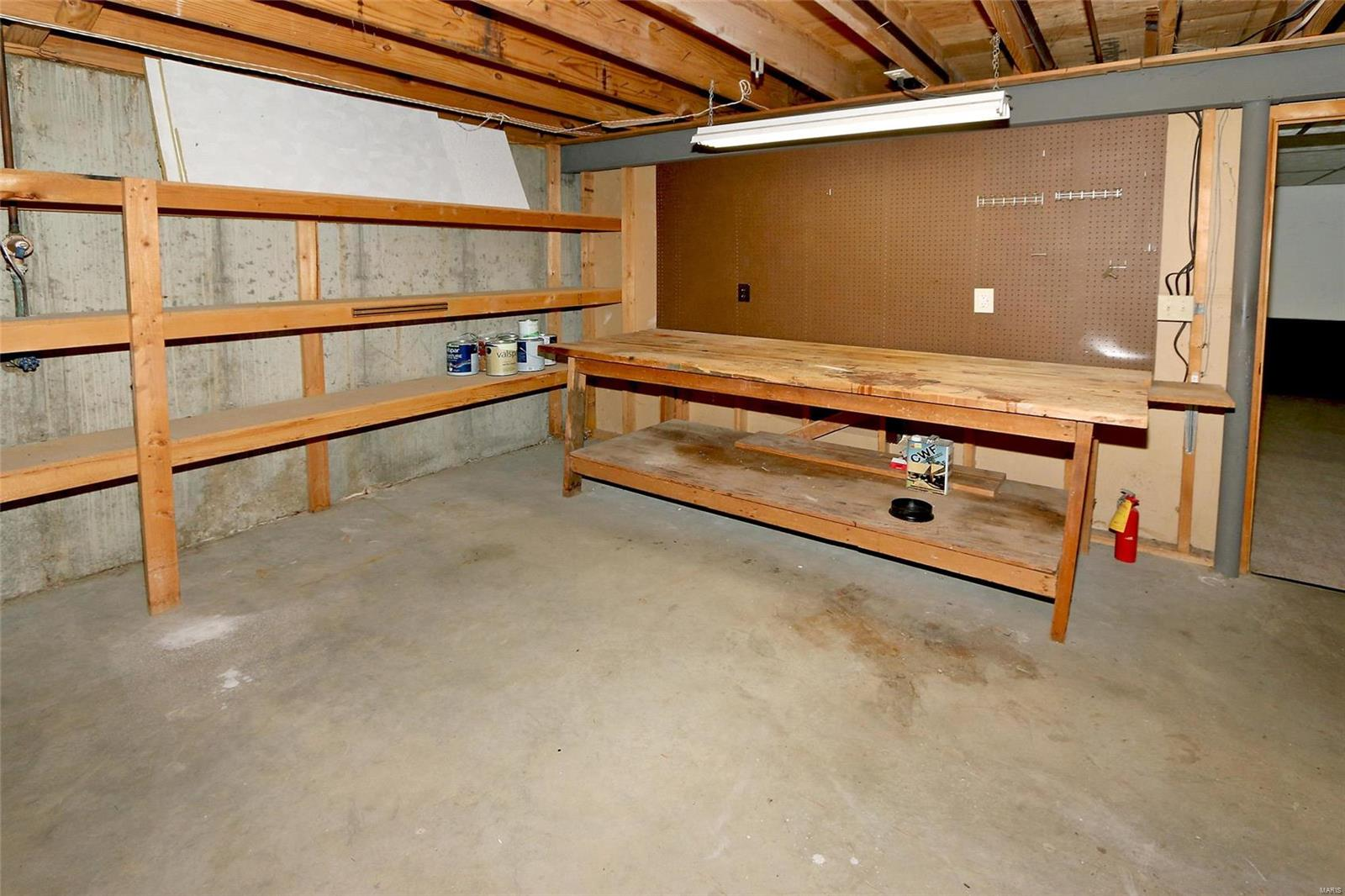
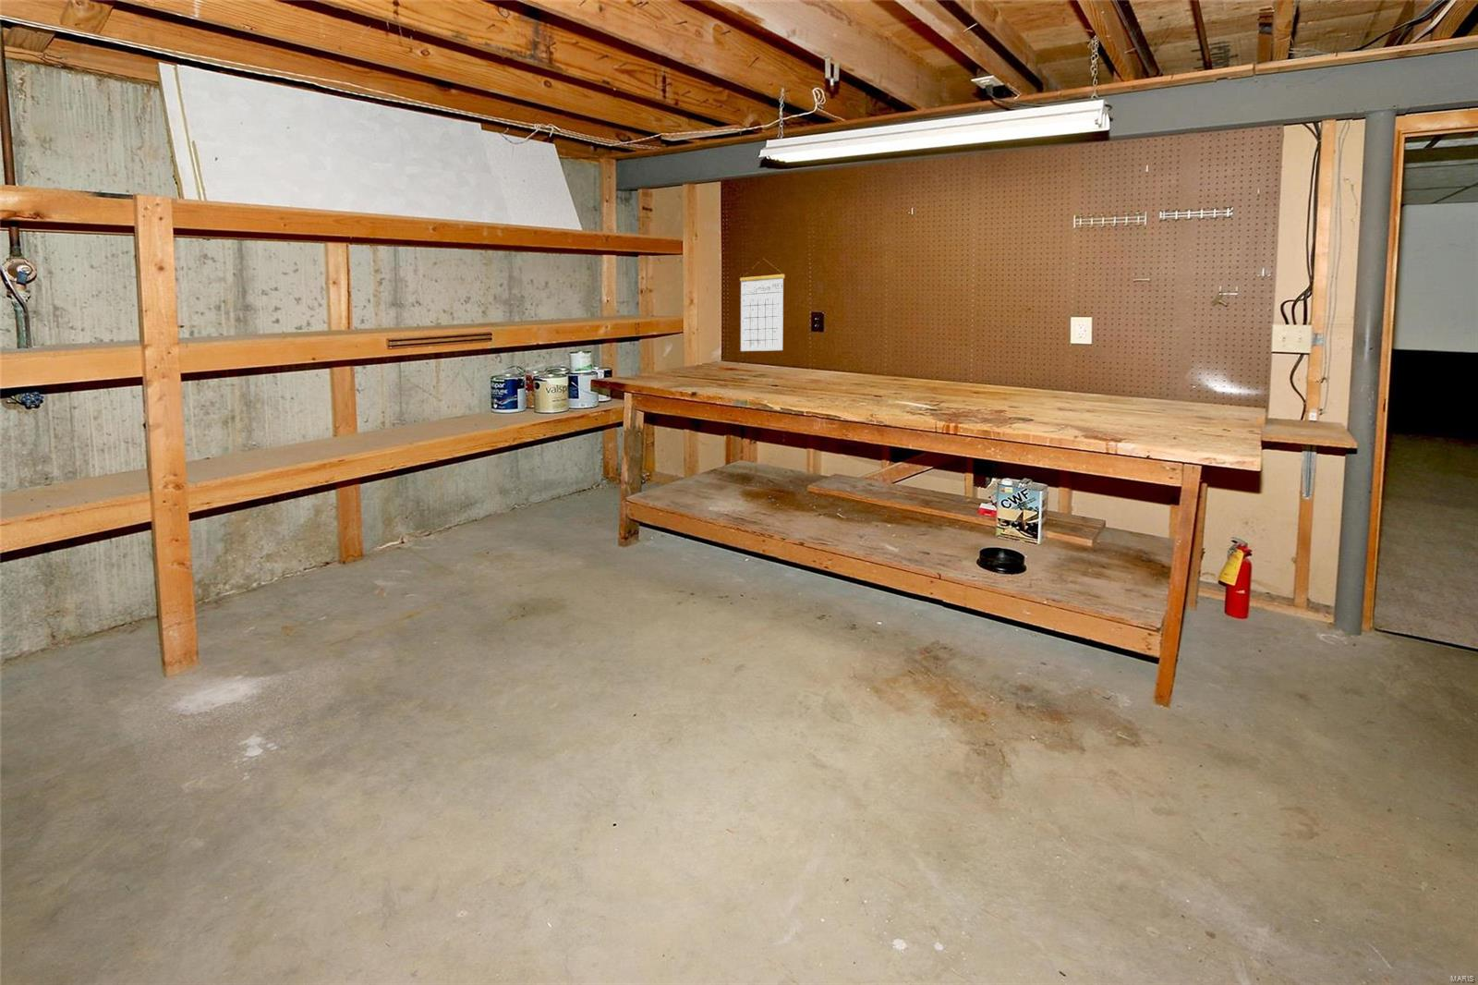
+ calendar (762, 305)
